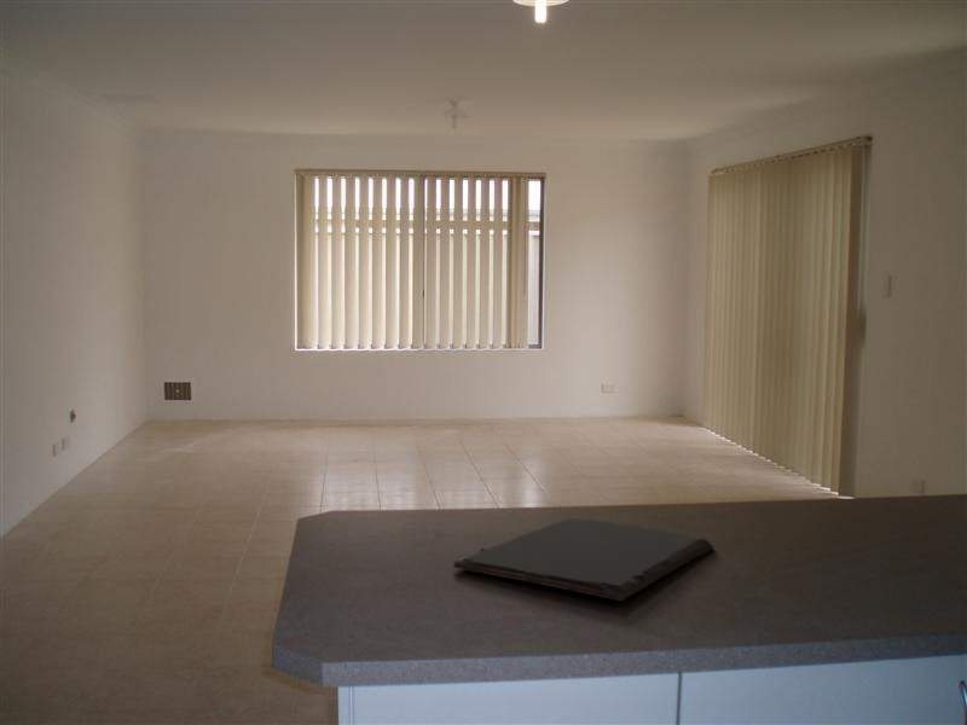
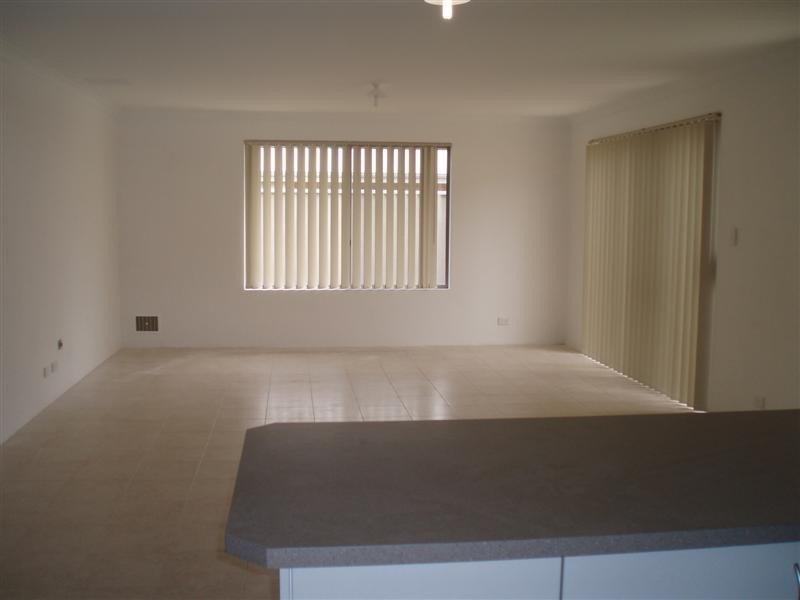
- cutting board (589, 551)
